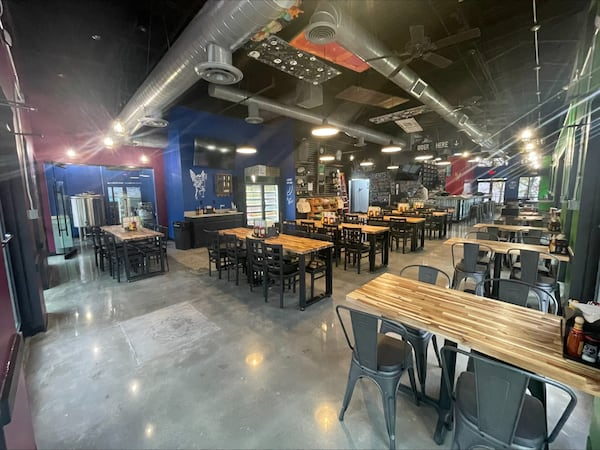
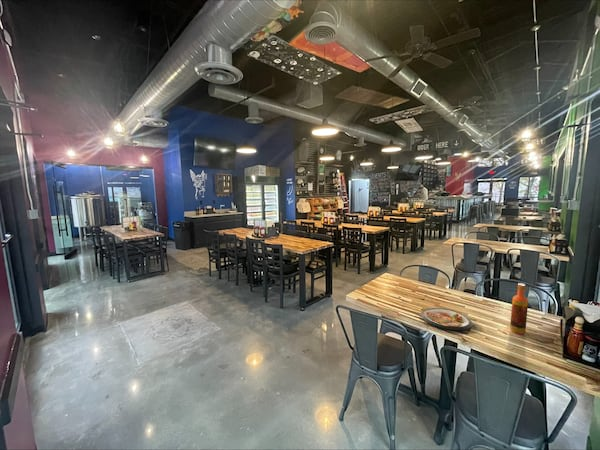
+ hot sauce (519, 308)
+ dish (445, 317)
